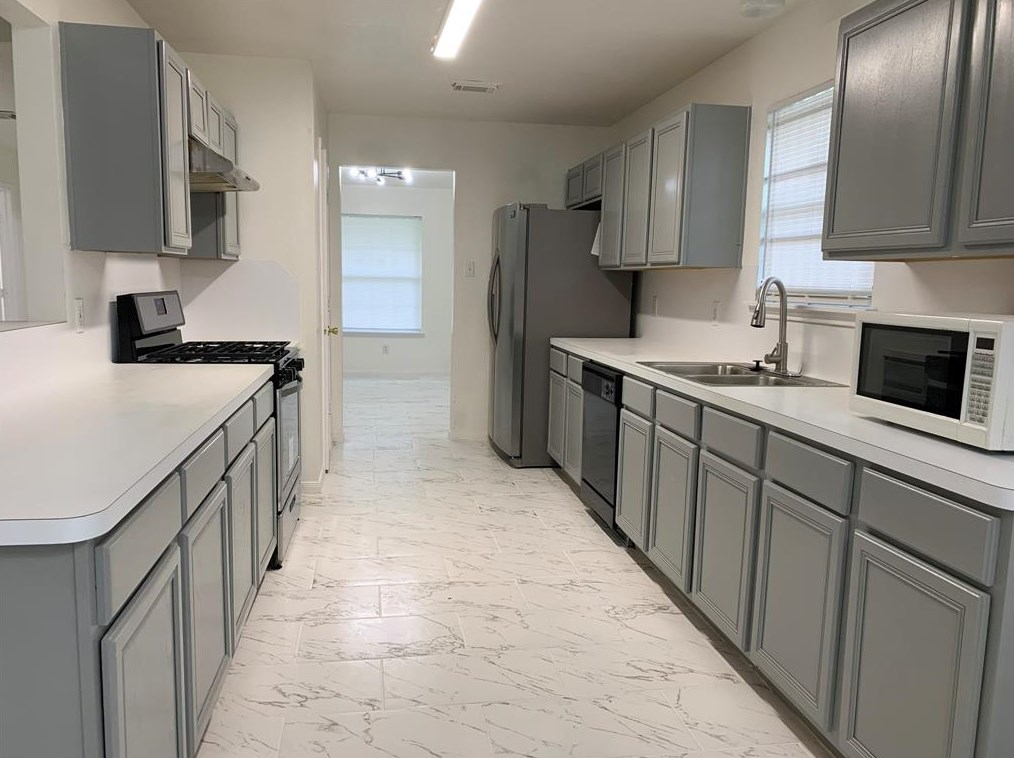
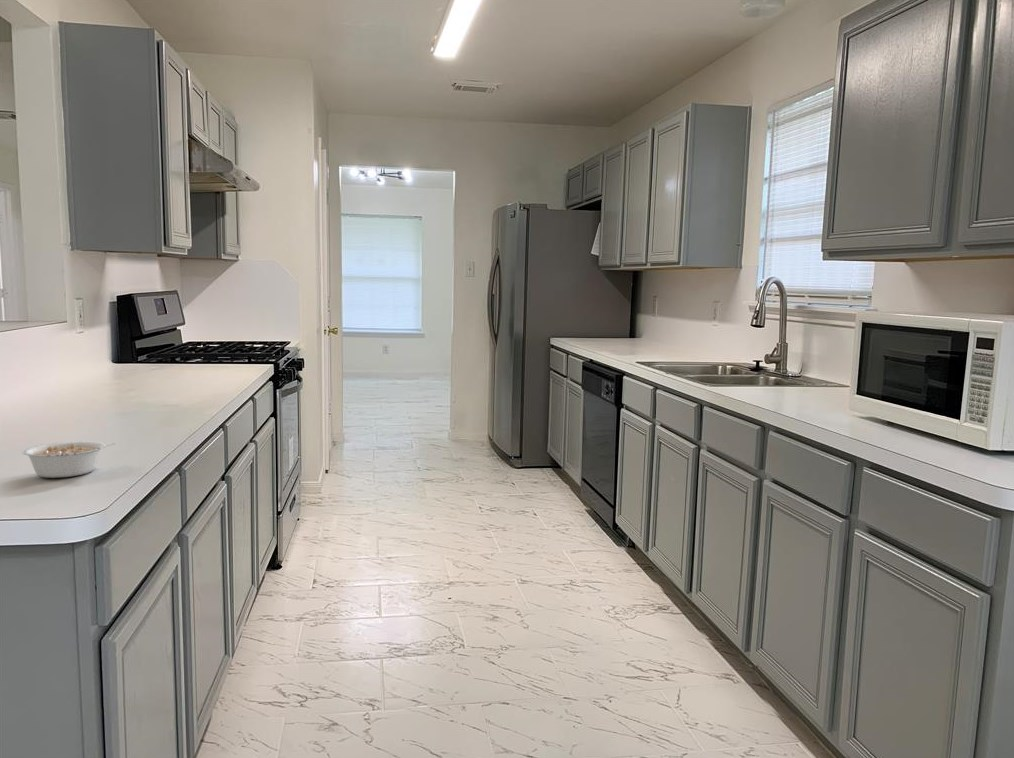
+ legume (68, 457)
